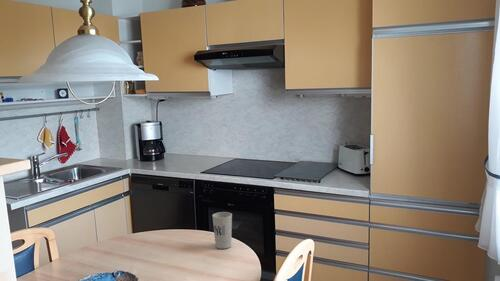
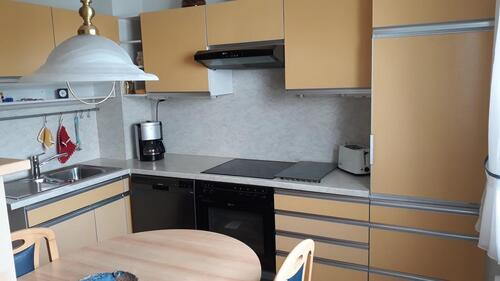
- cup (222, 230)
